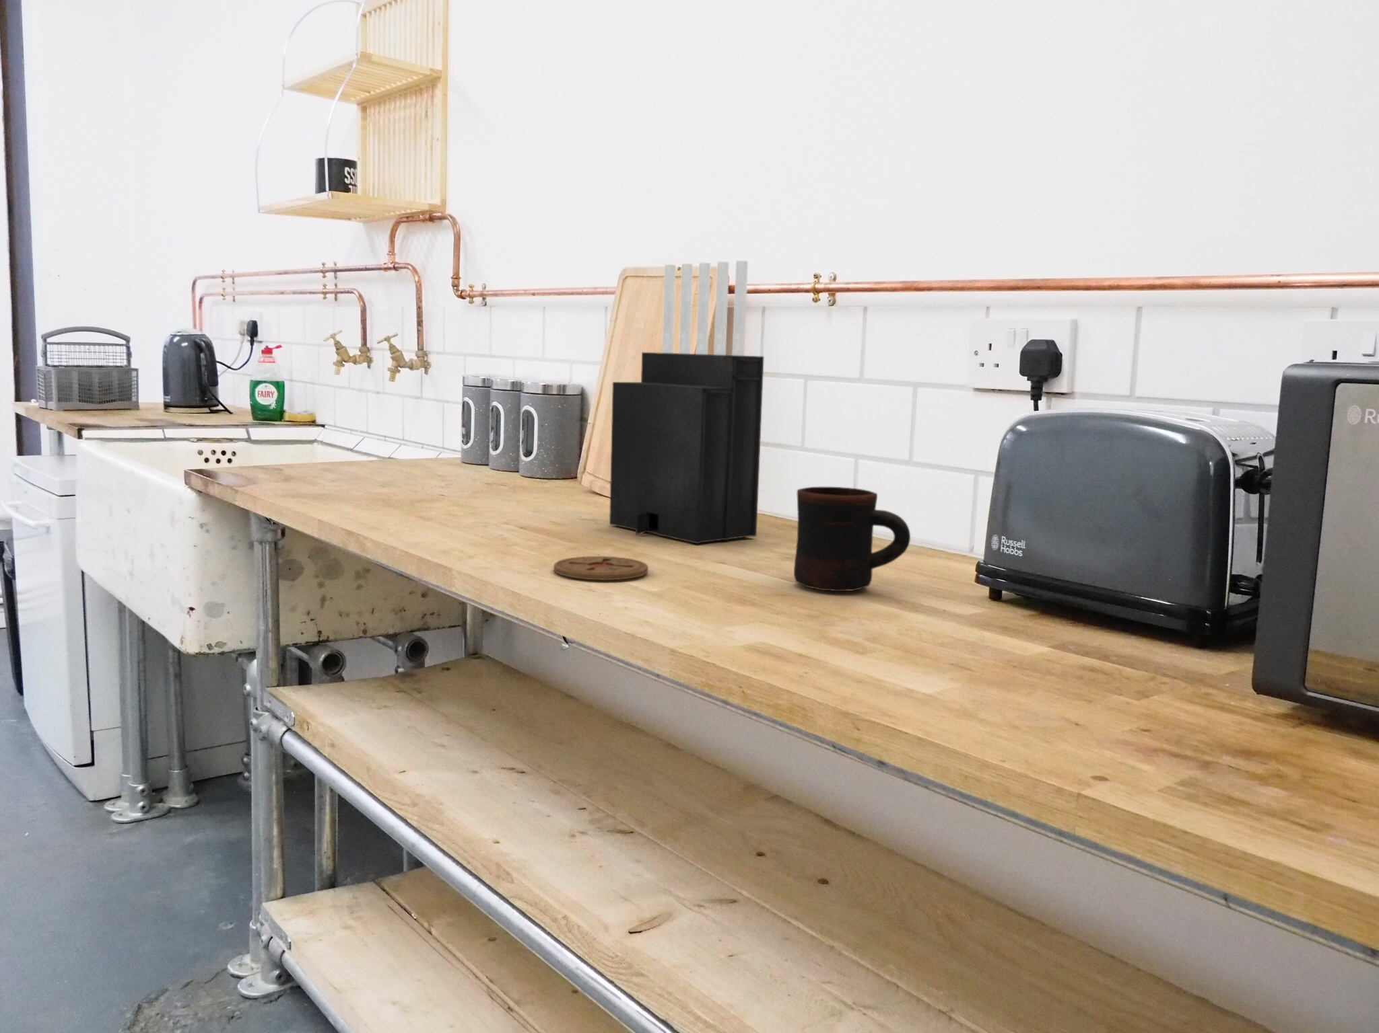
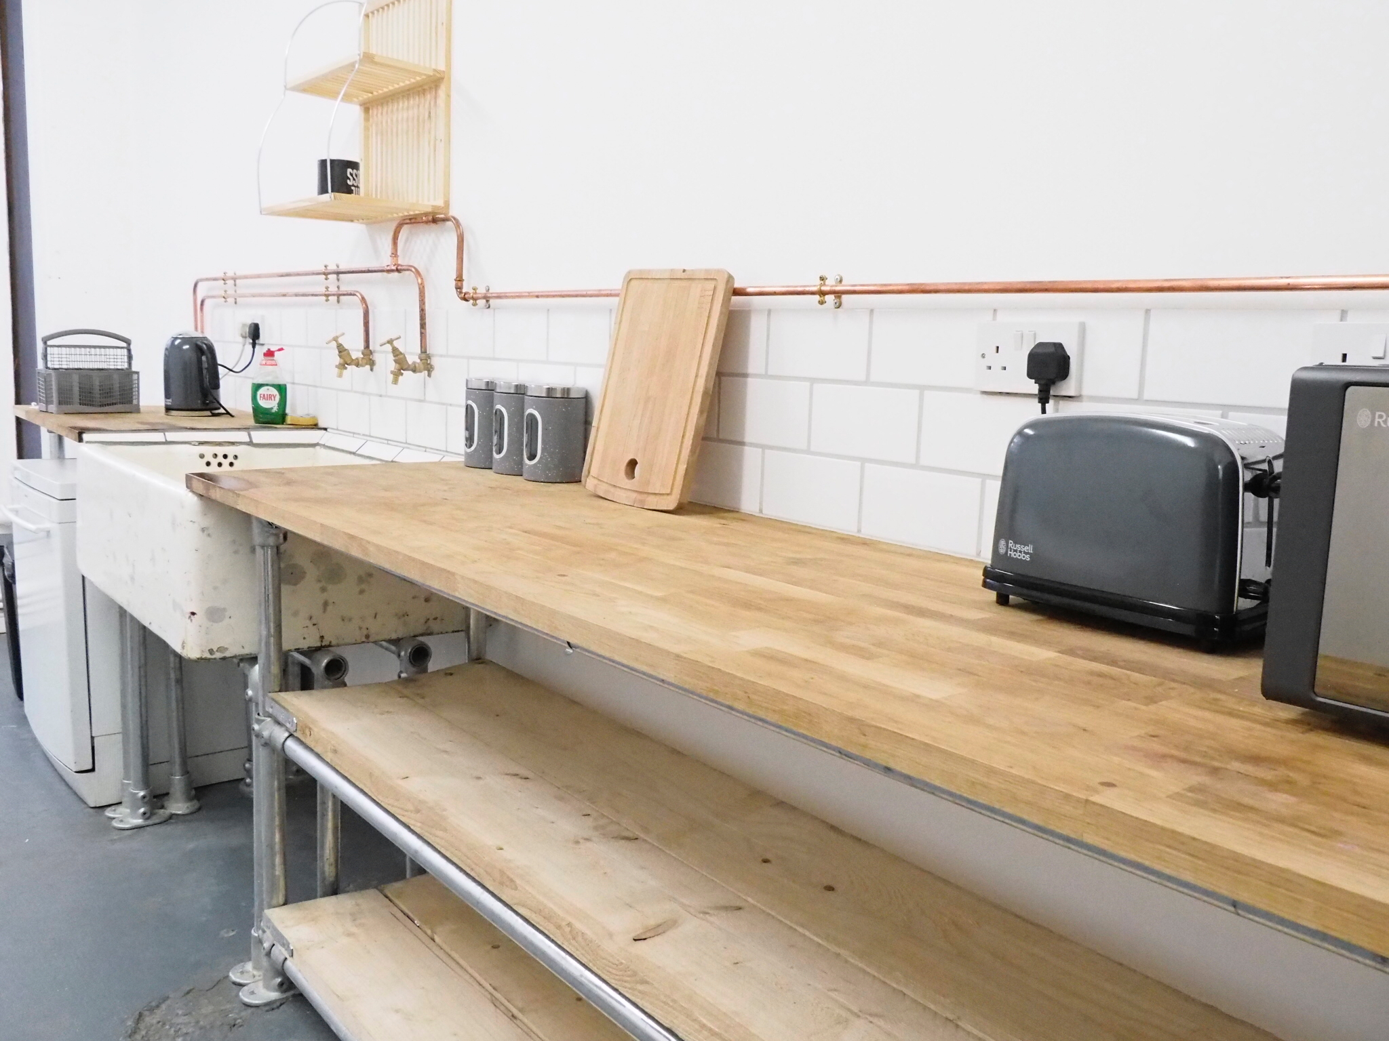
- knife block (679, 398)
- coaster (600, 567)
- mug (851, 540)
